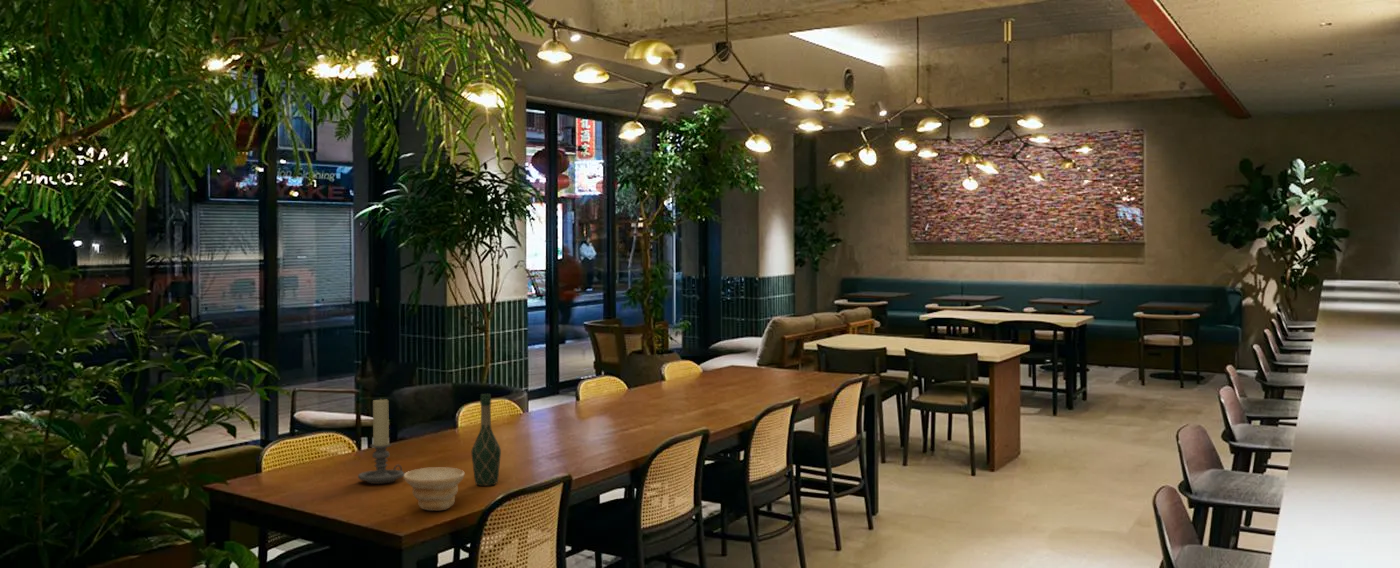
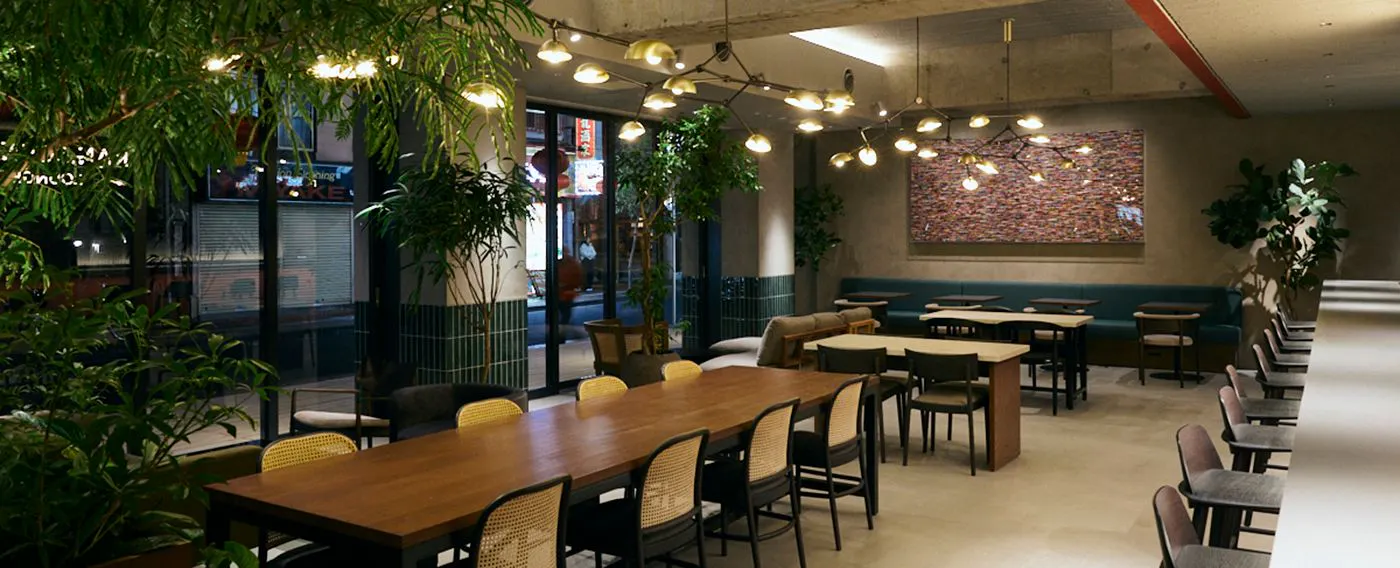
- wine bottle (486, 439)
- candle holder (384, 439)
- bowl (434, 490)
